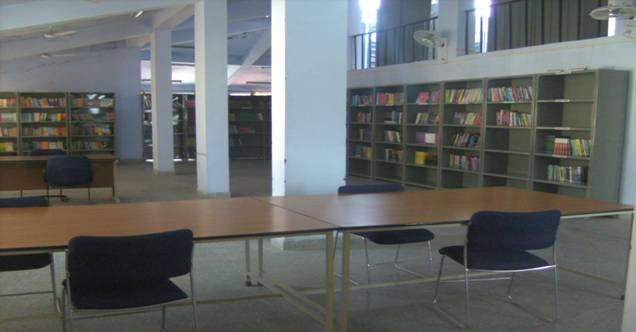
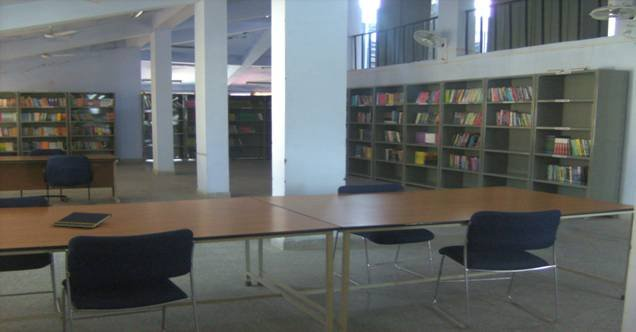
+ notepad (83, 219)
